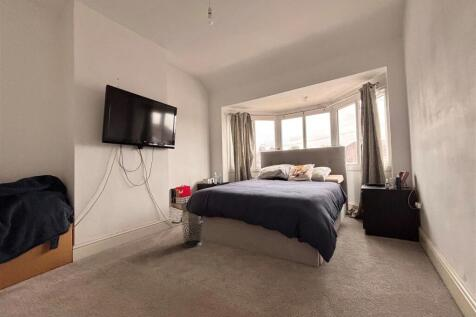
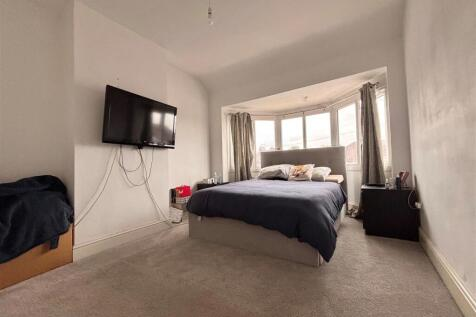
- waste bin (192, 232)
